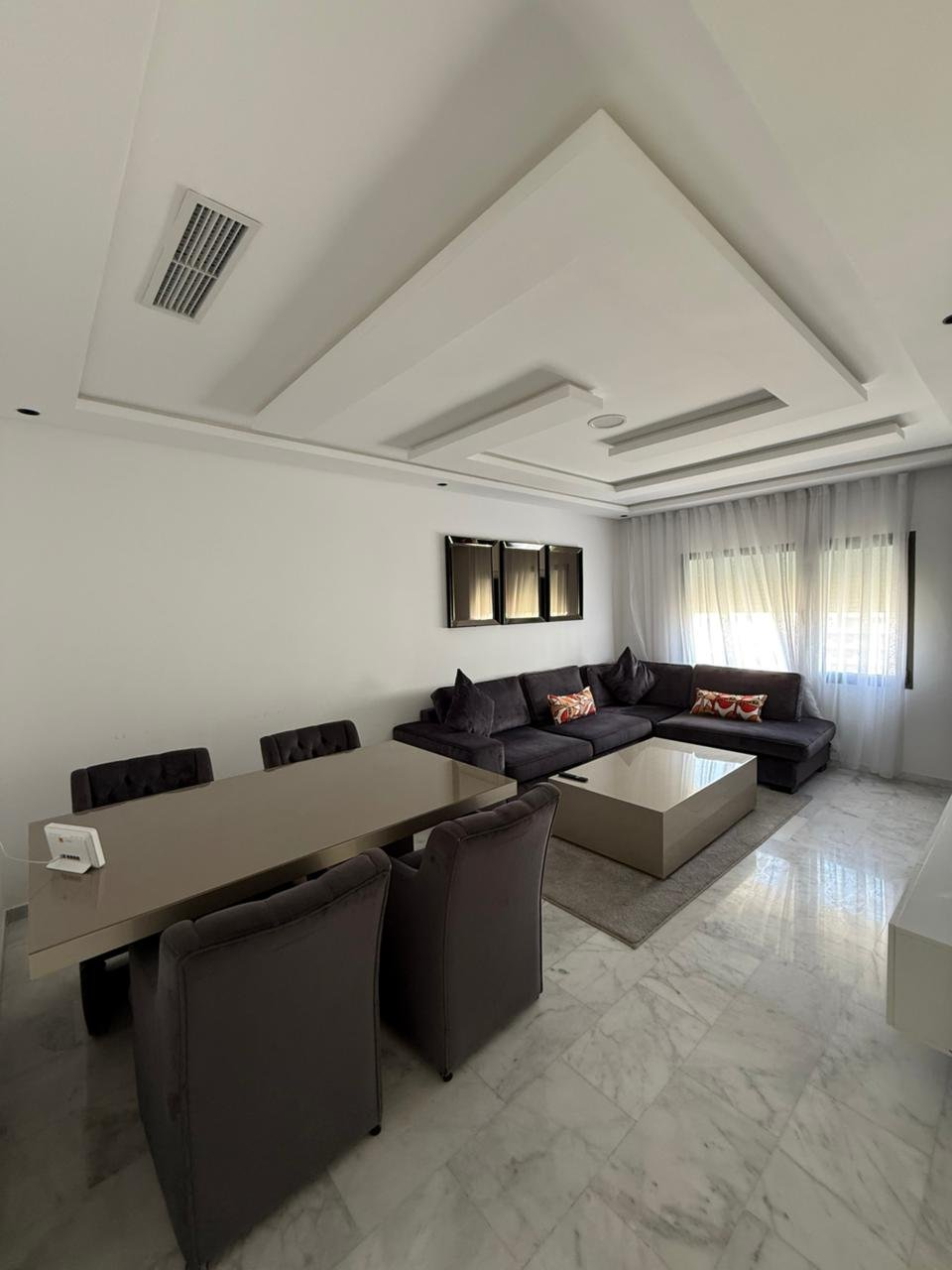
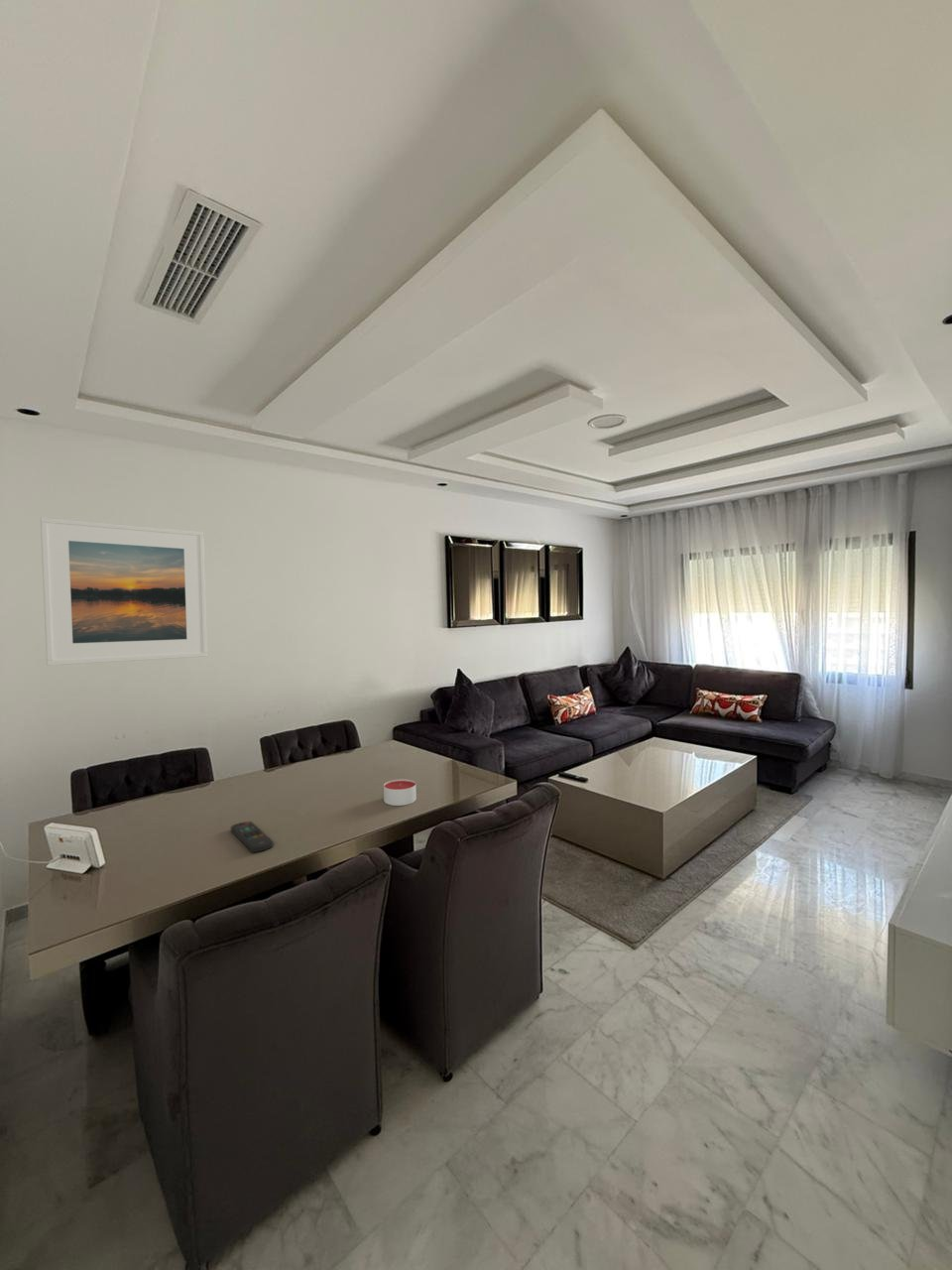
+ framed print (131, 592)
+ candle (400, 791)
+ remote control (251, 835)
